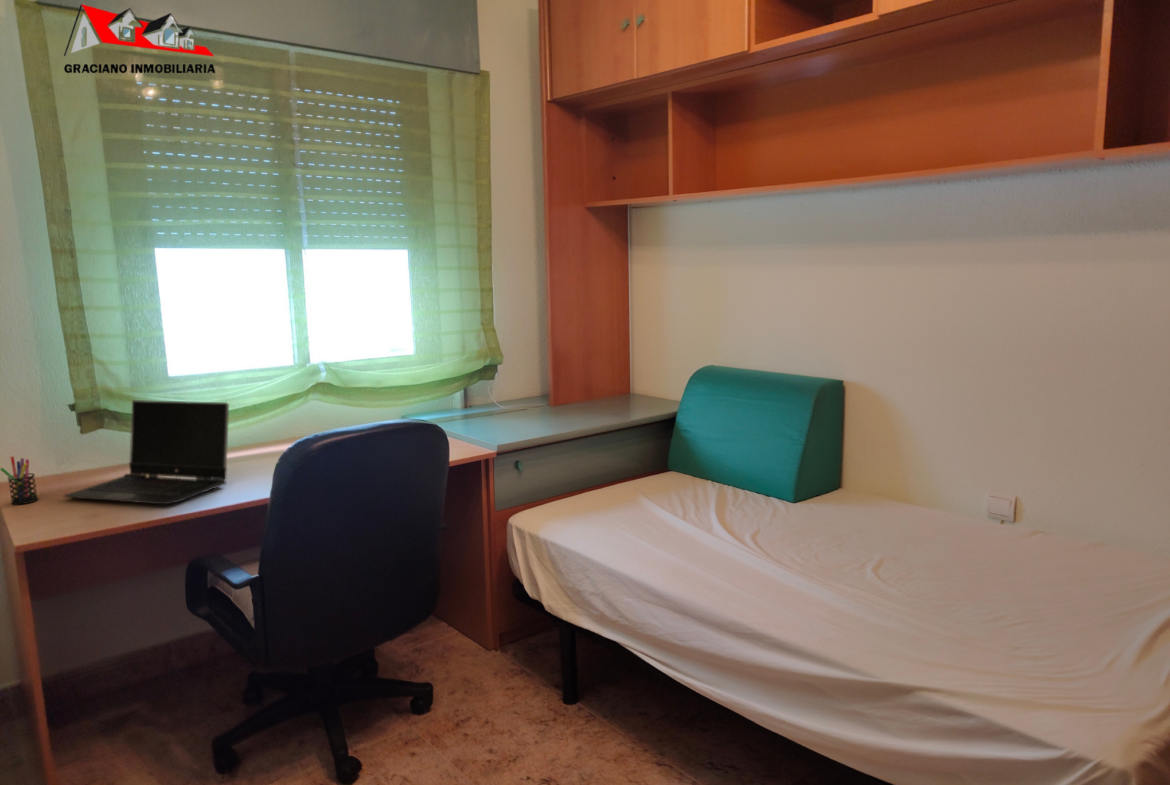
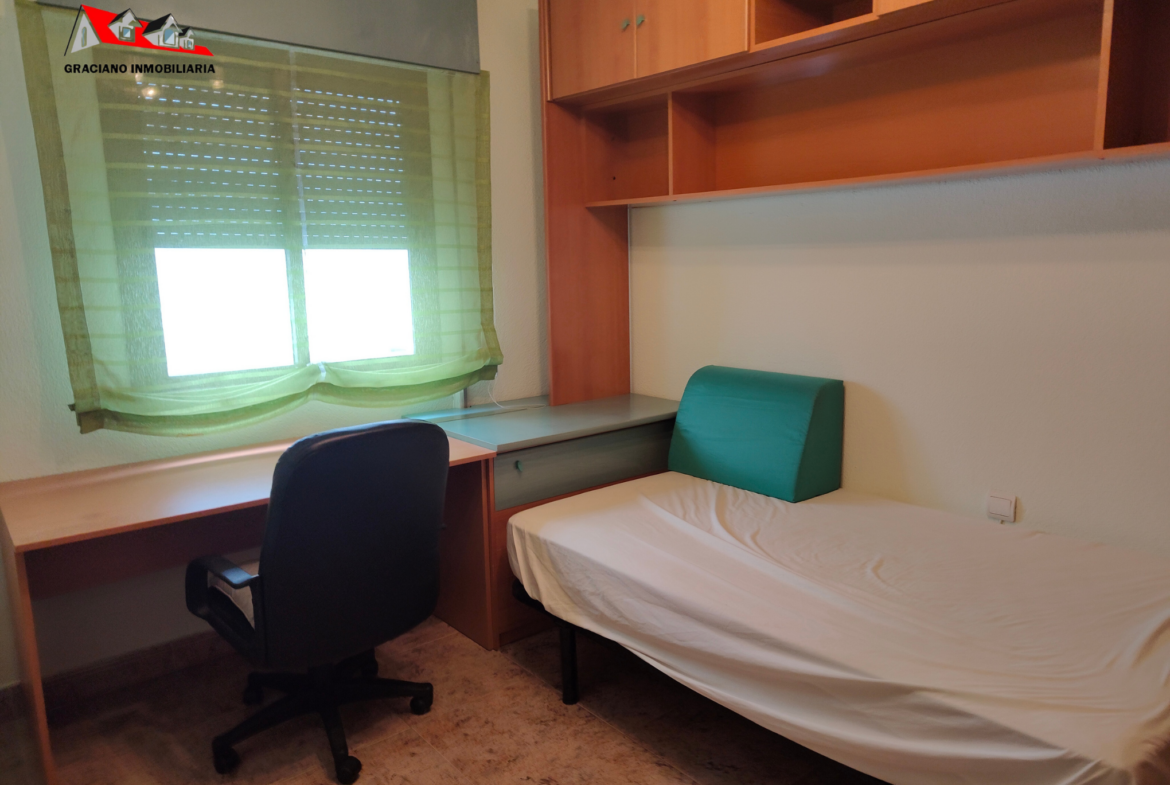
- laptop computer (148, 450)
- pen holder (18, 479)
